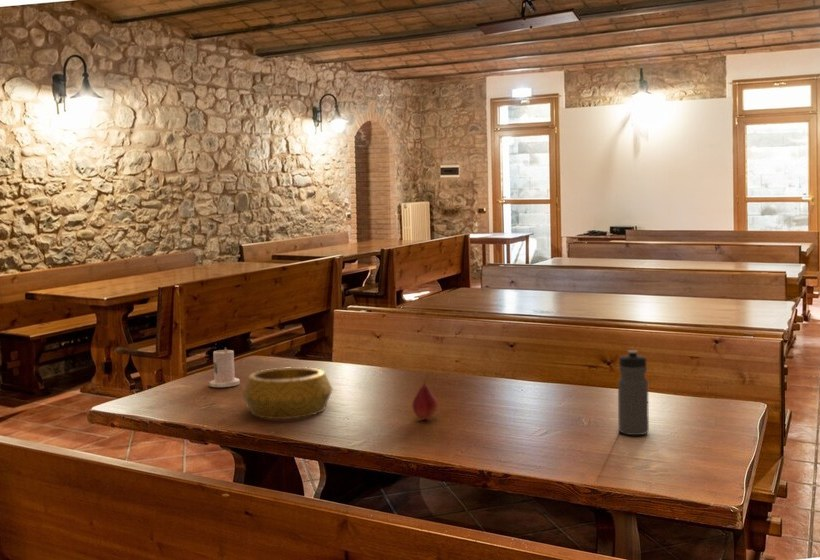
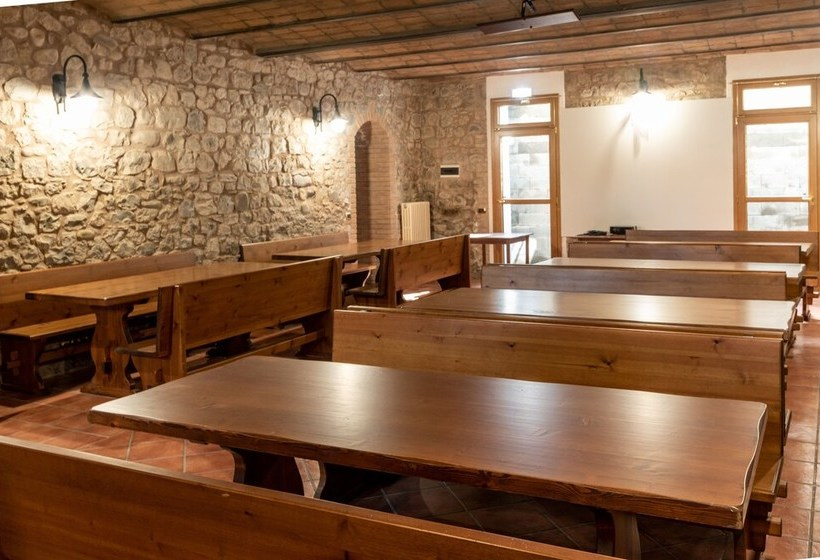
- water bottle (633, 391)
- fruit (424, 396)
- decorative bowl (287, 391)
- candle (223, 365)
